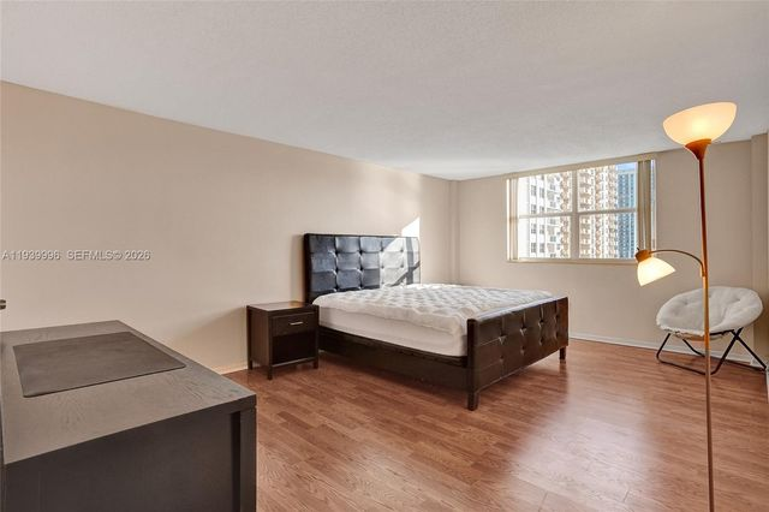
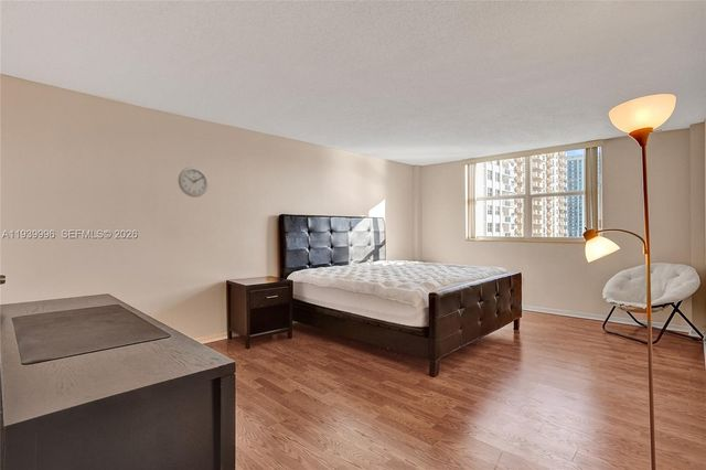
+ wall clock (193, 181)
